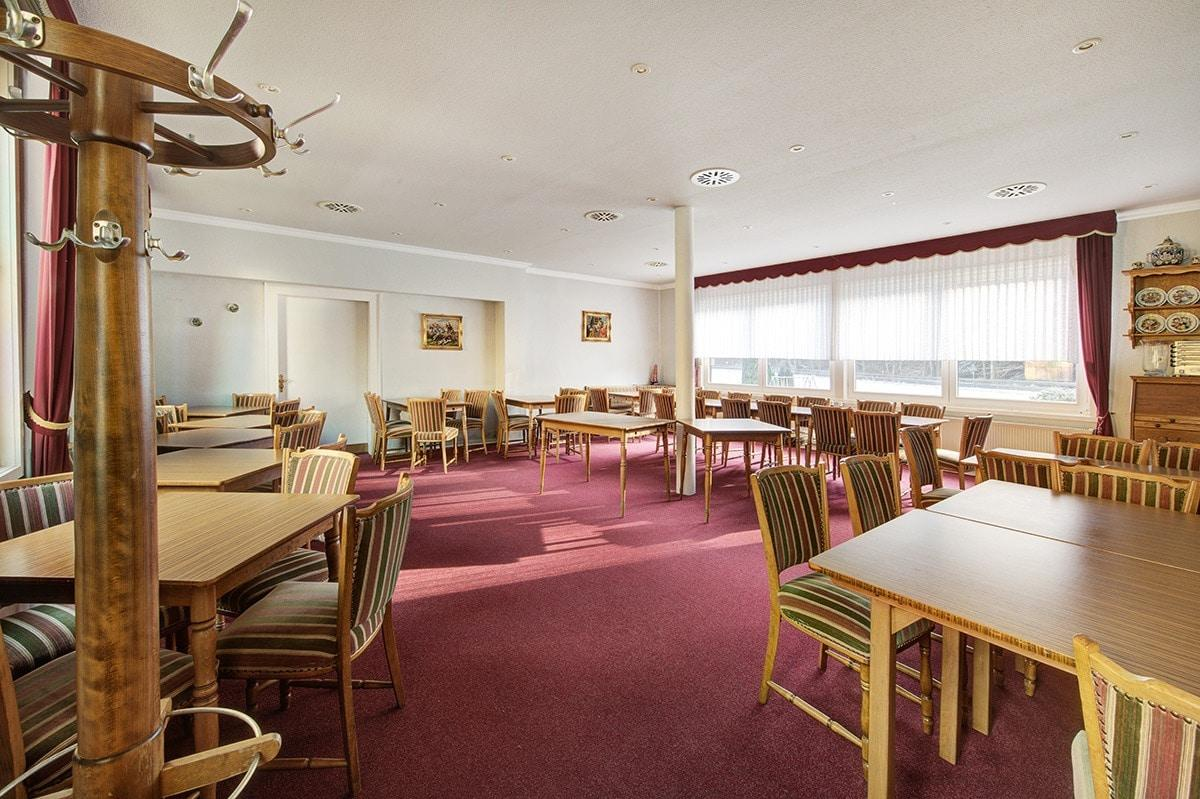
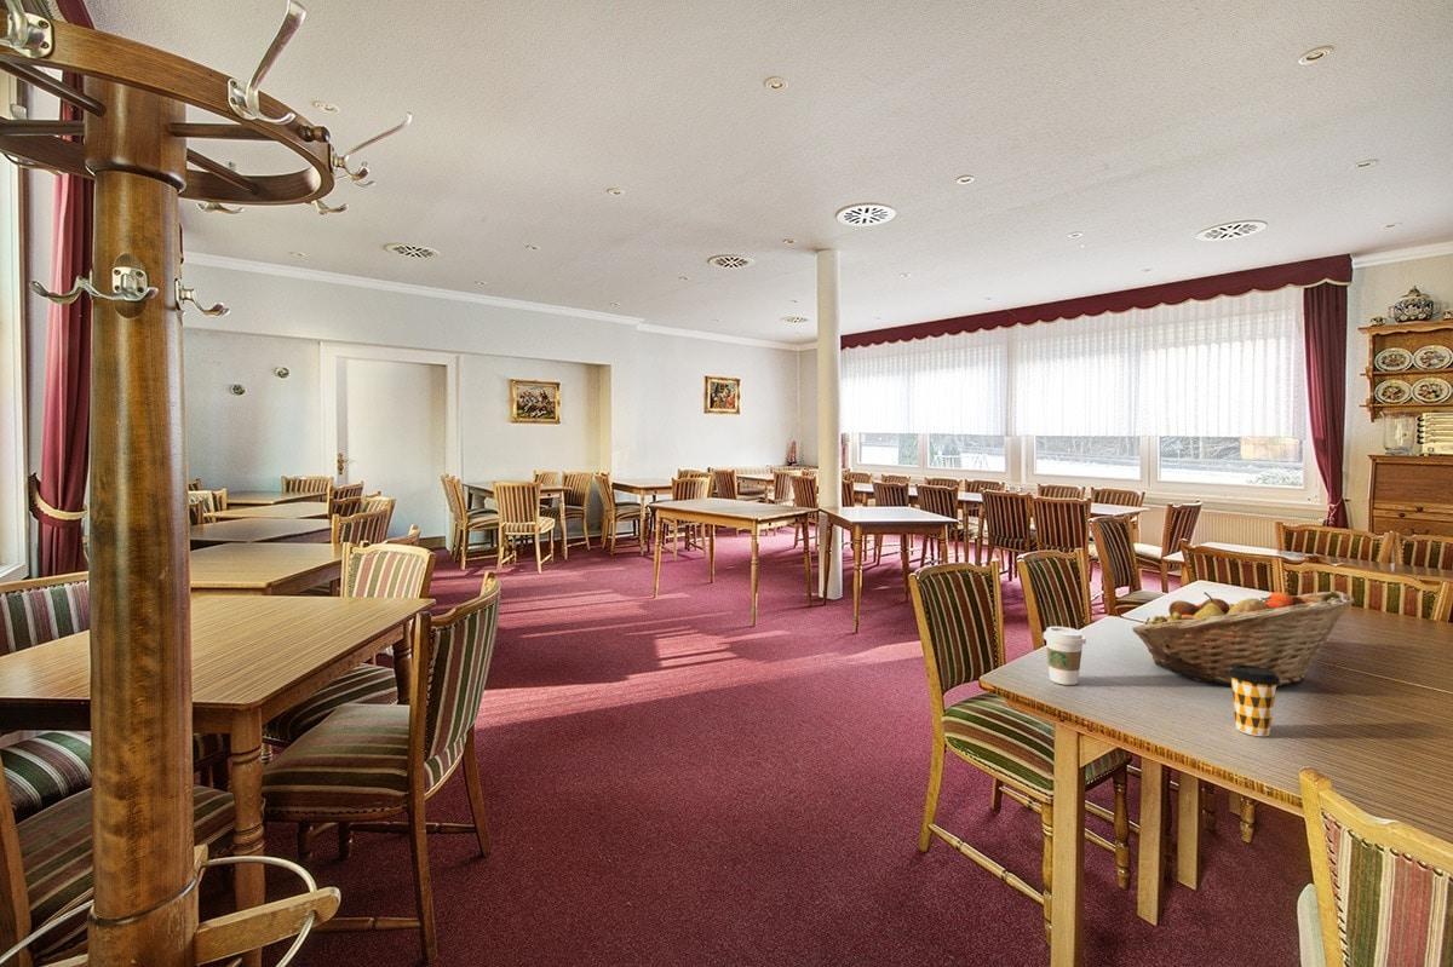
+ coffee cup (1063, 655)
+ coffee cup (1253, 700)
+ fruit basket (1237, 628)
